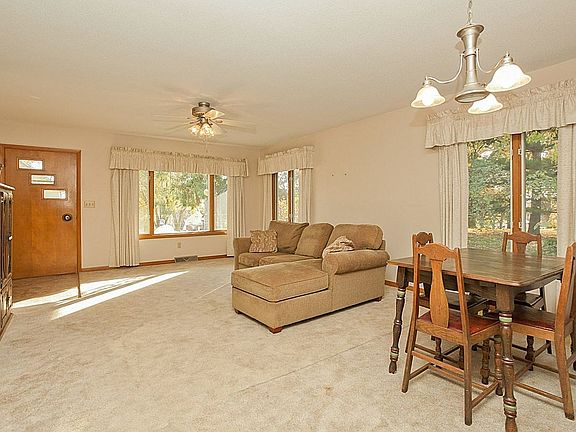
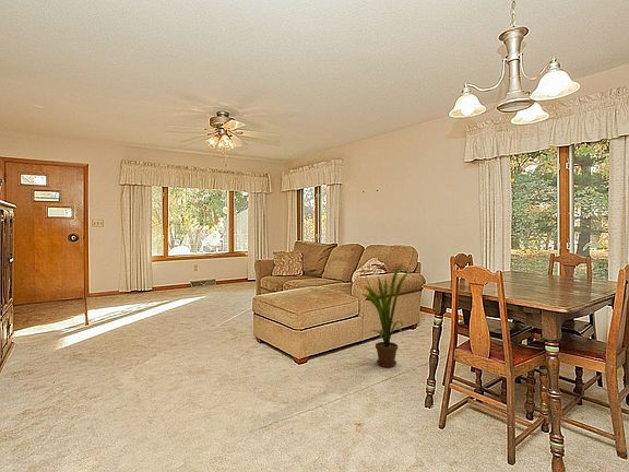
+ house plant (391, 312)
